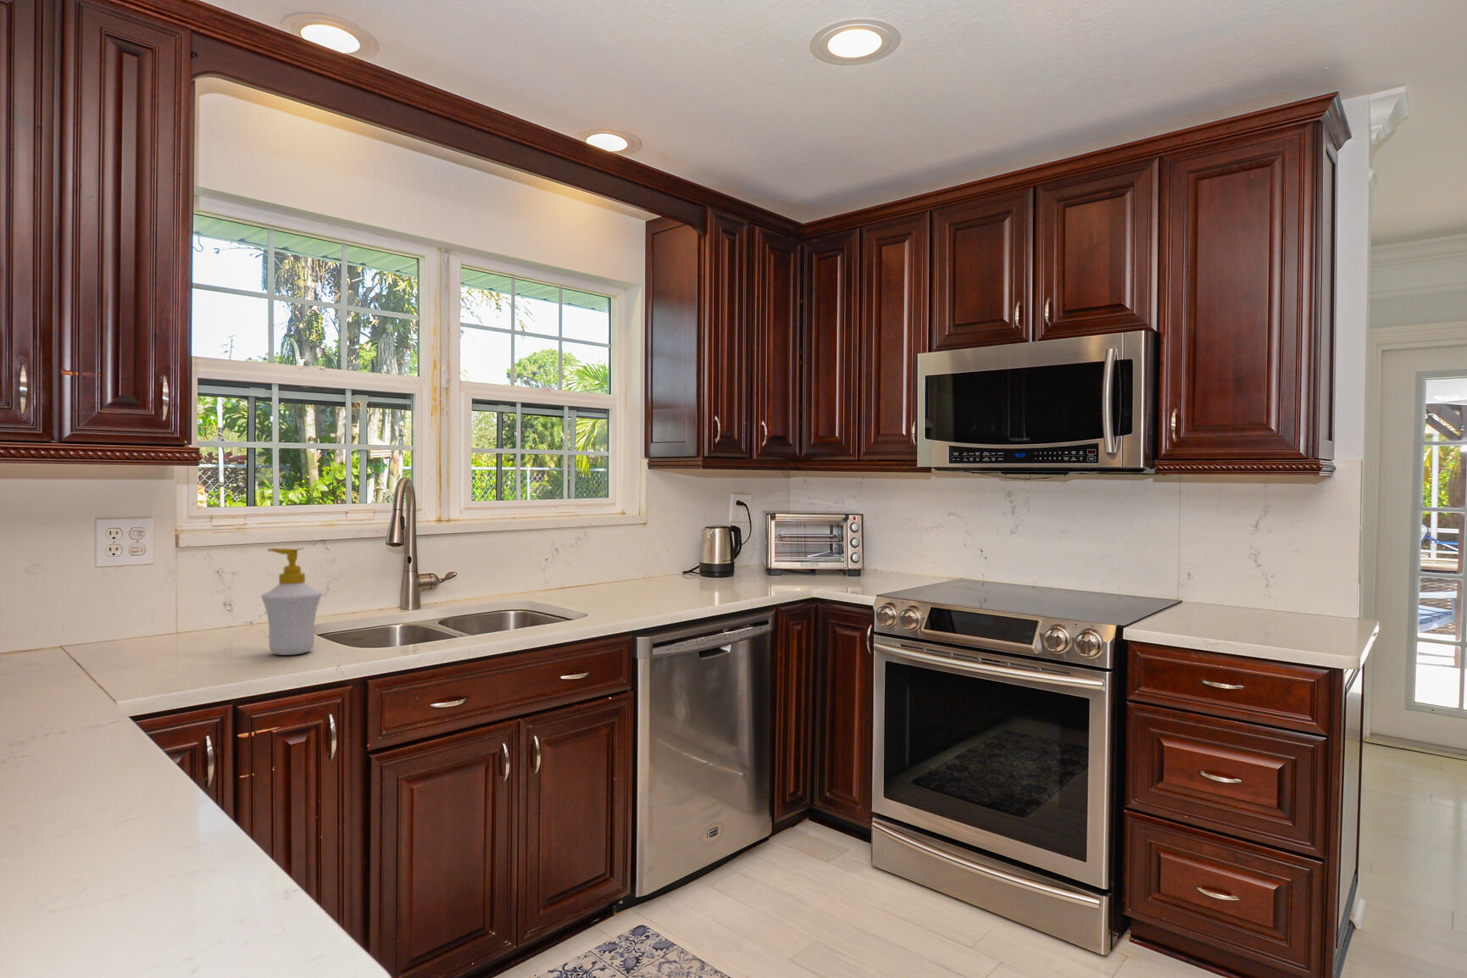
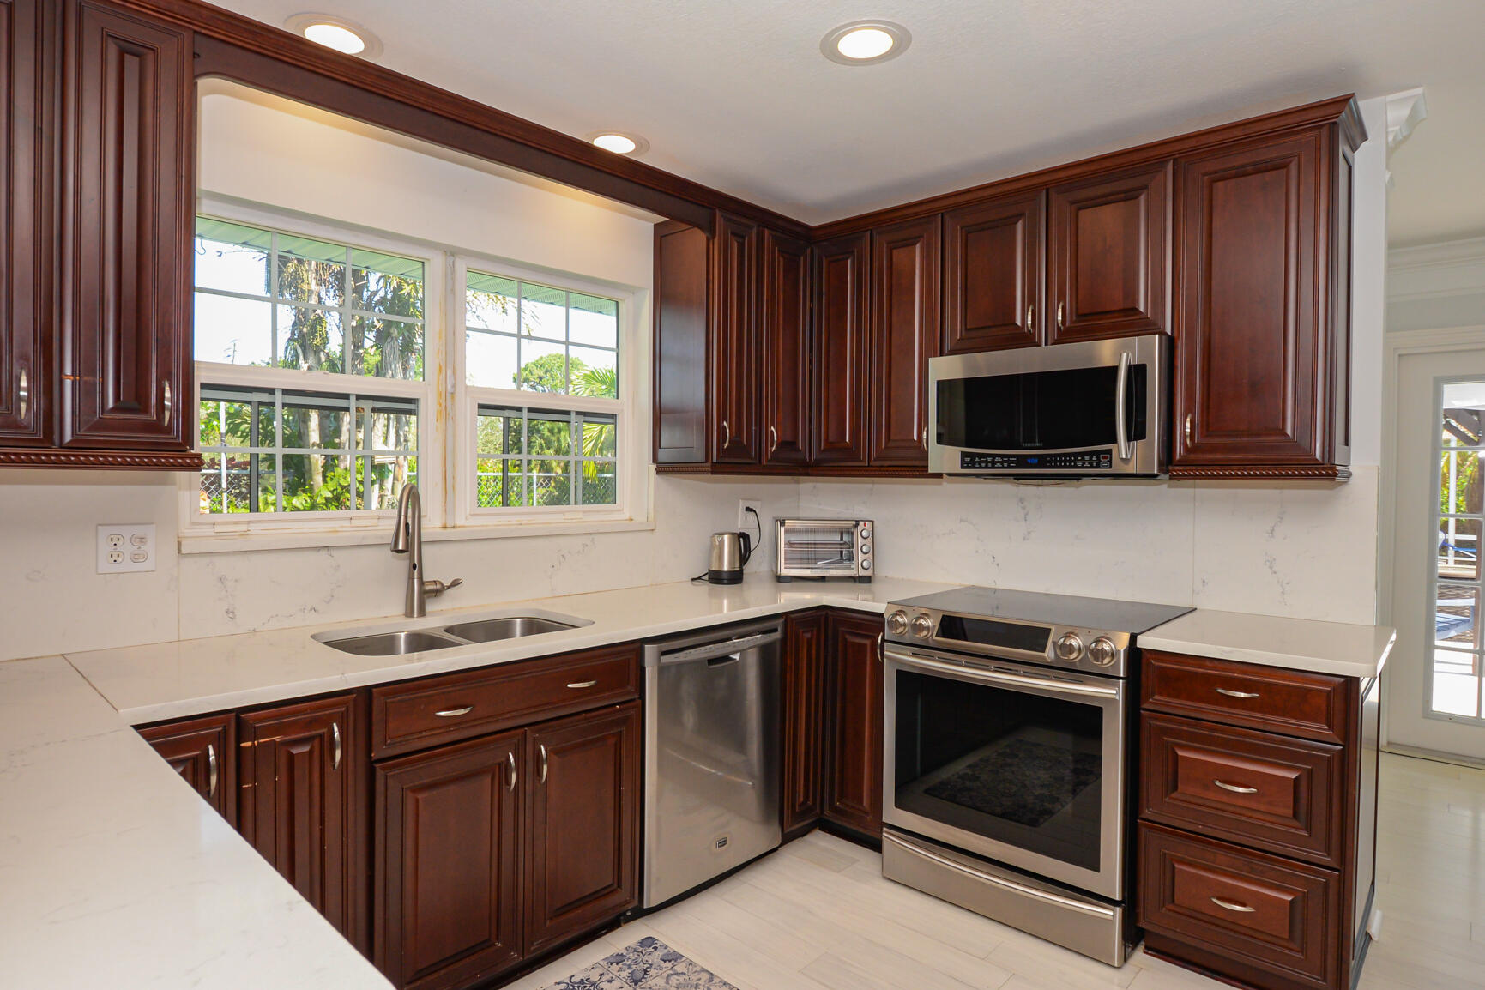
- soap bottle (291, 600)
